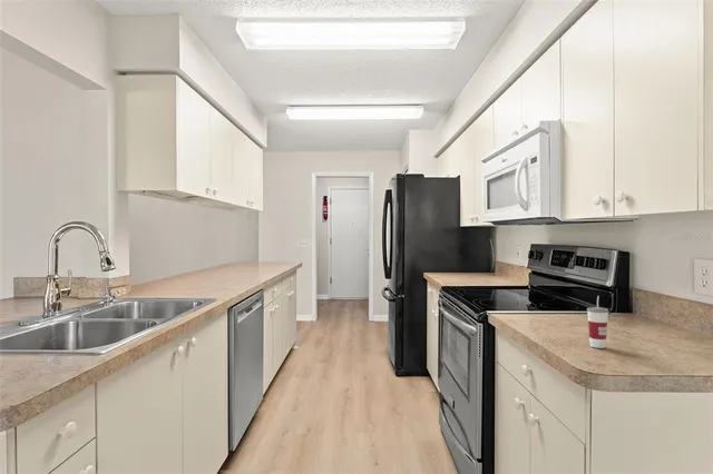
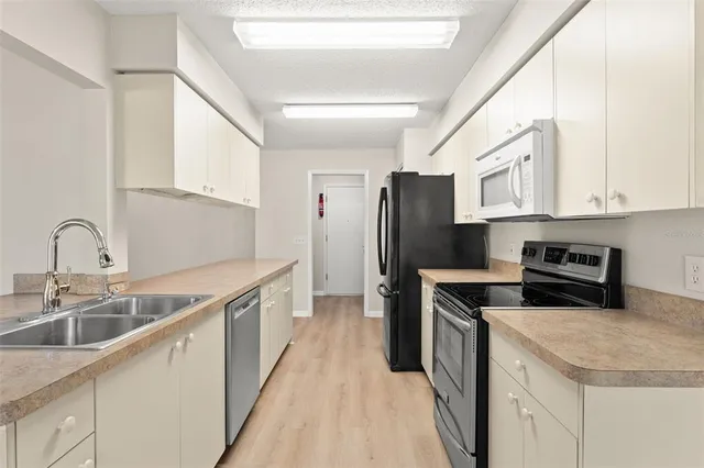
- cup (597, 320)
